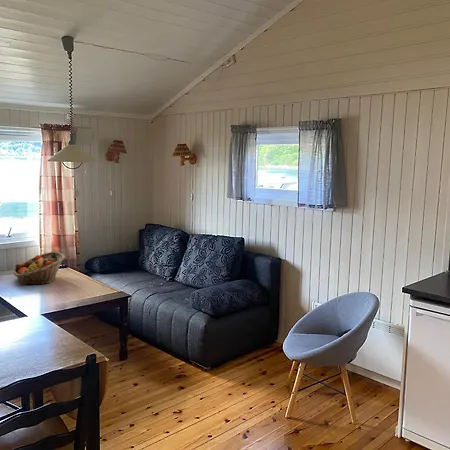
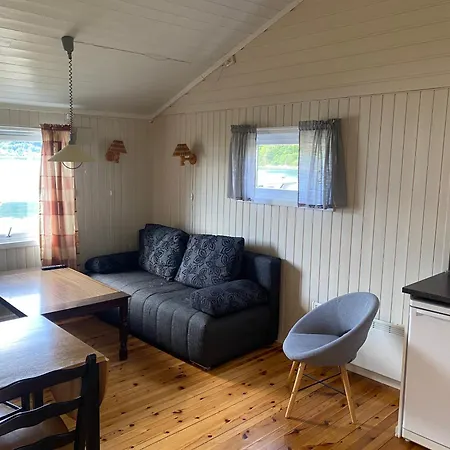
- fruit basket (39, 267)
